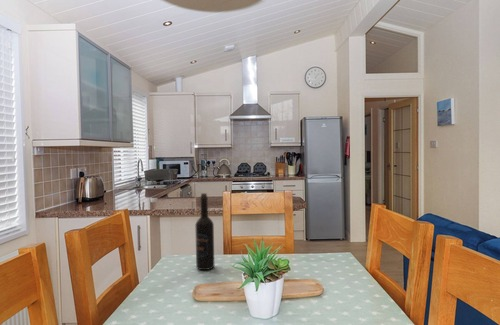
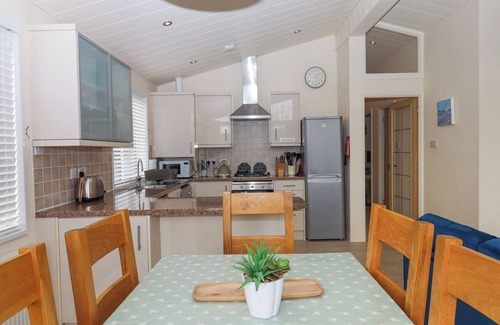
- wine bottle (204, 230)
